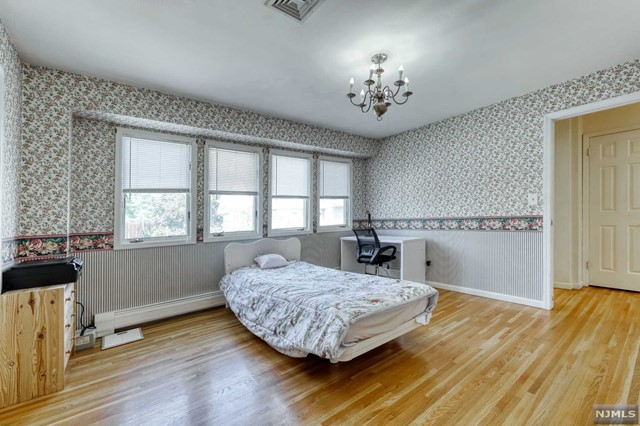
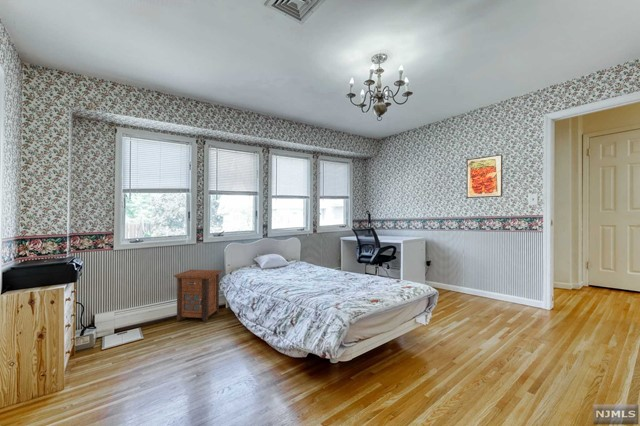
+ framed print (483, 177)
+ nightstand (198, 295)
